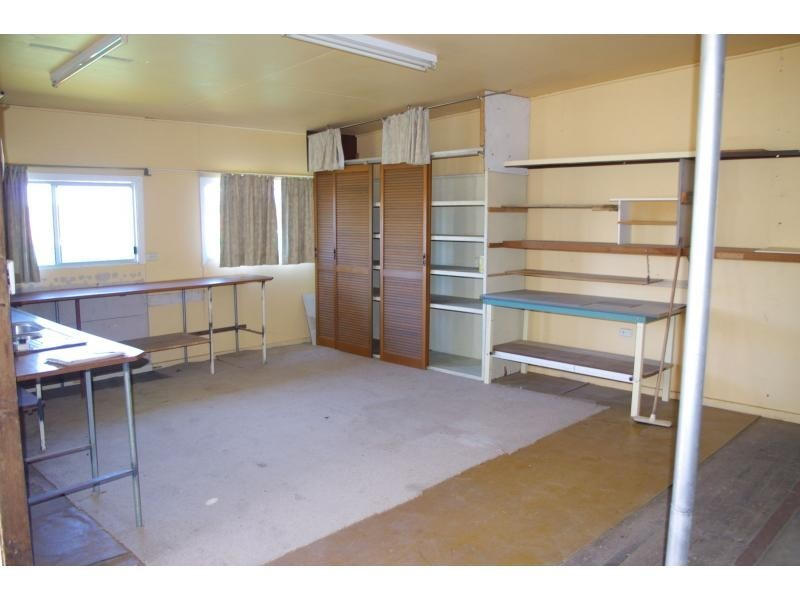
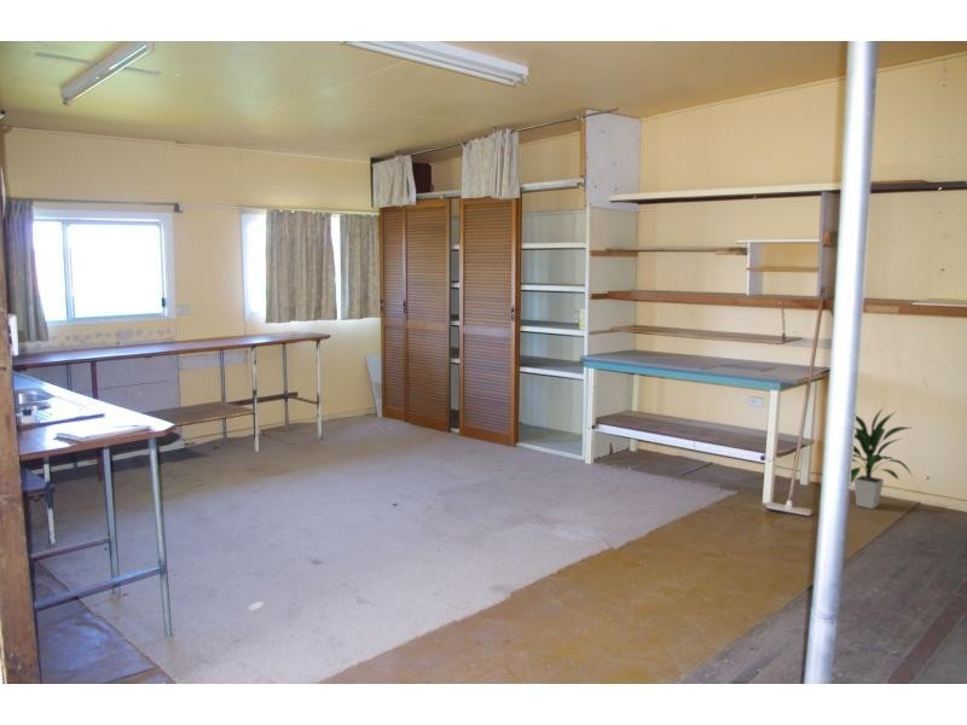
+ indoor plant (867, 456)
